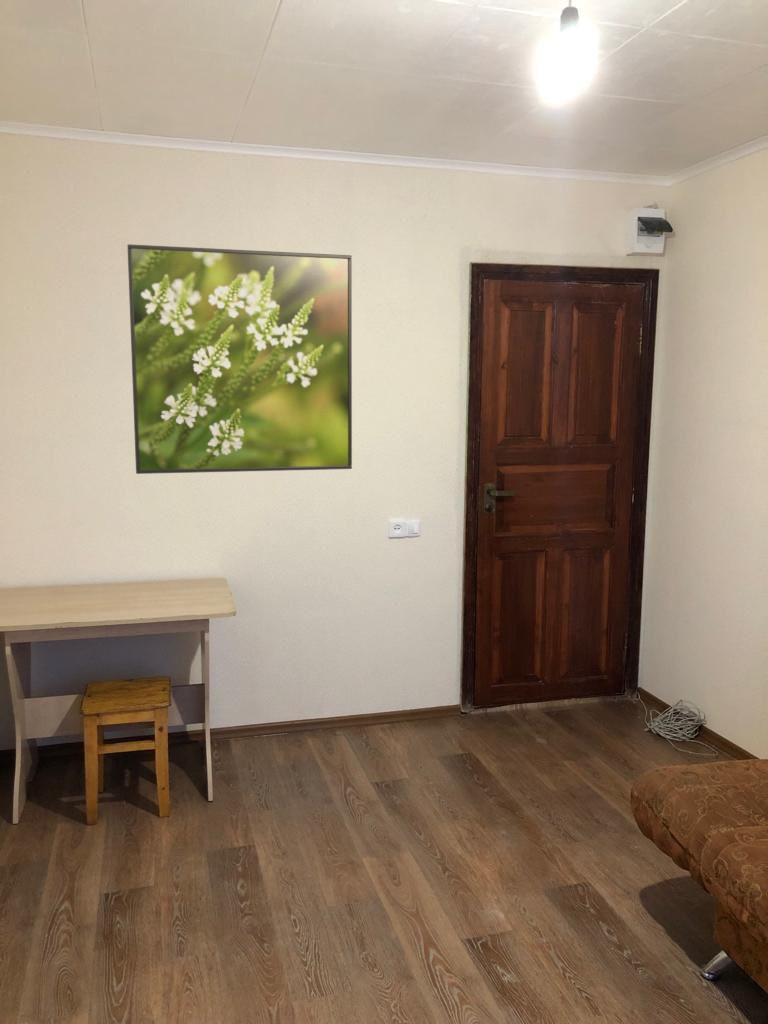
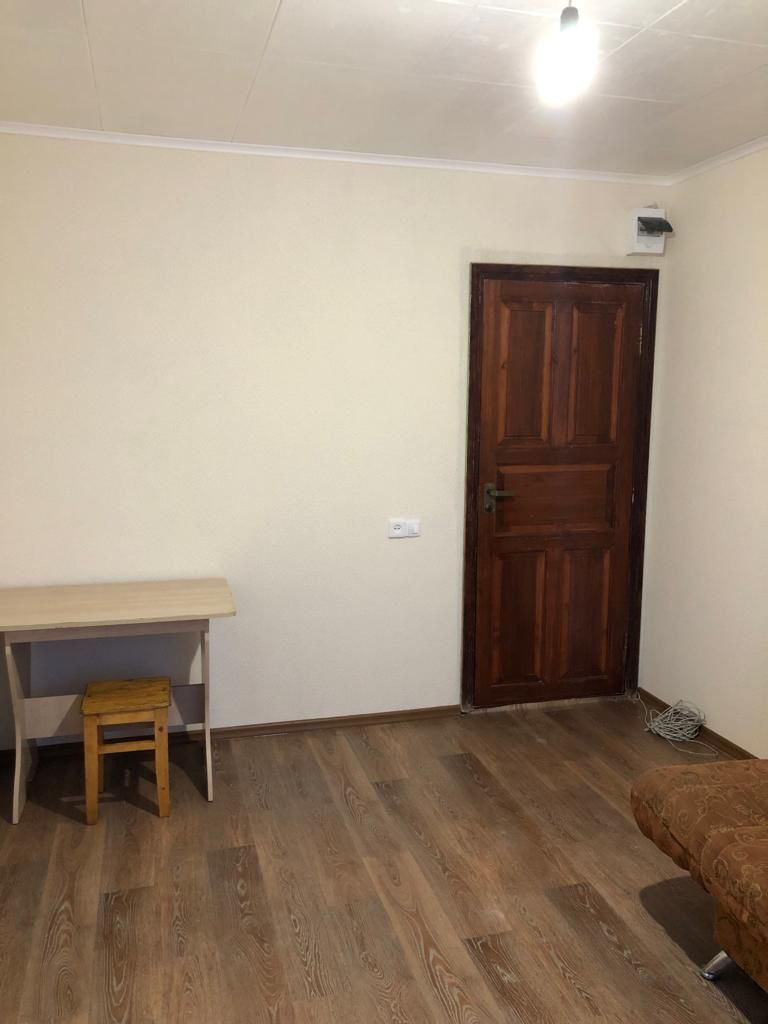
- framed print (245, 362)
